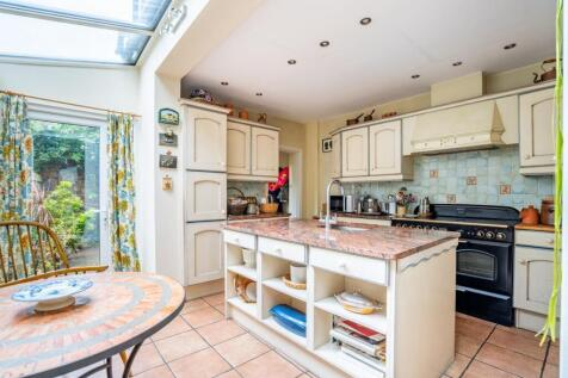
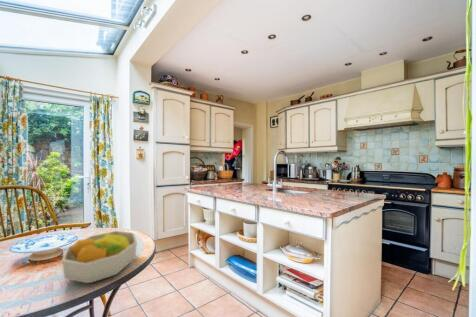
+ fruit bowl (103, 250)
